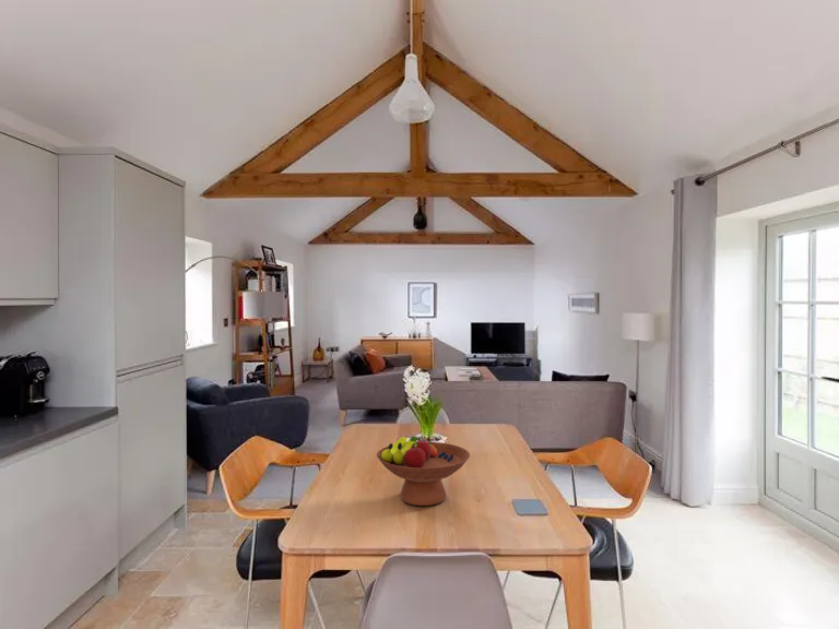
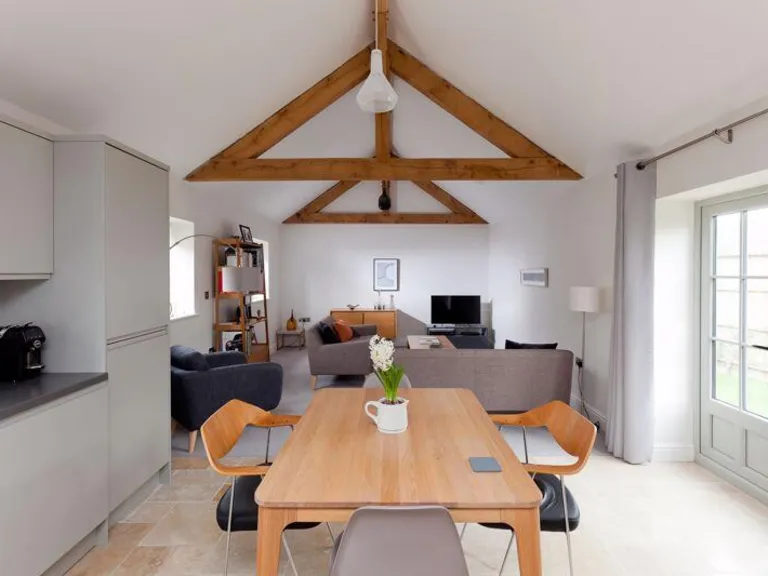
- fruit bowl (423, 466)
